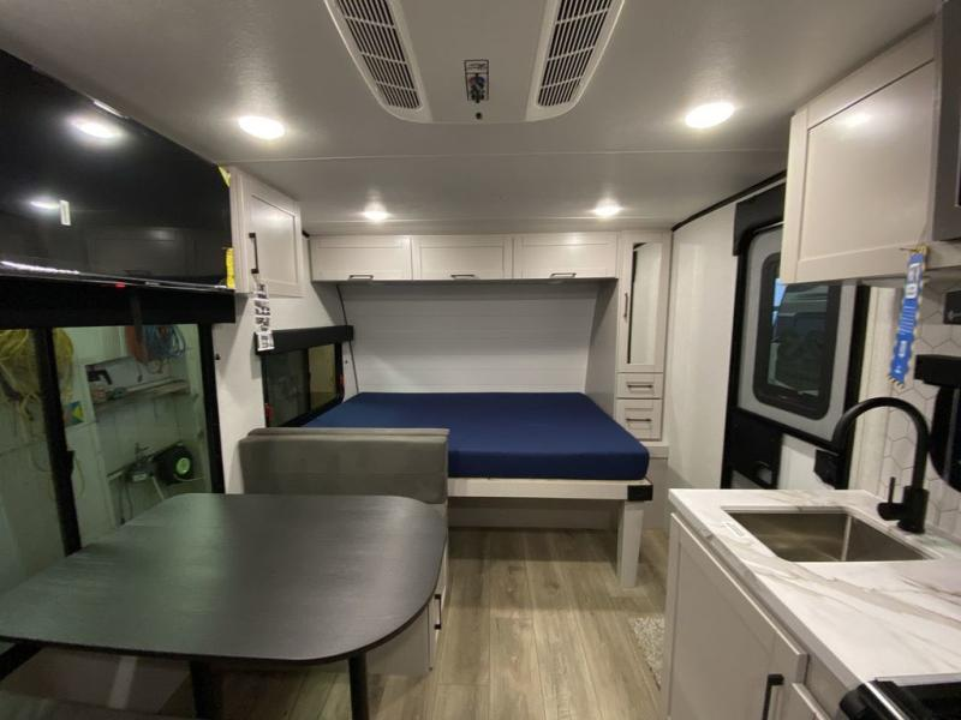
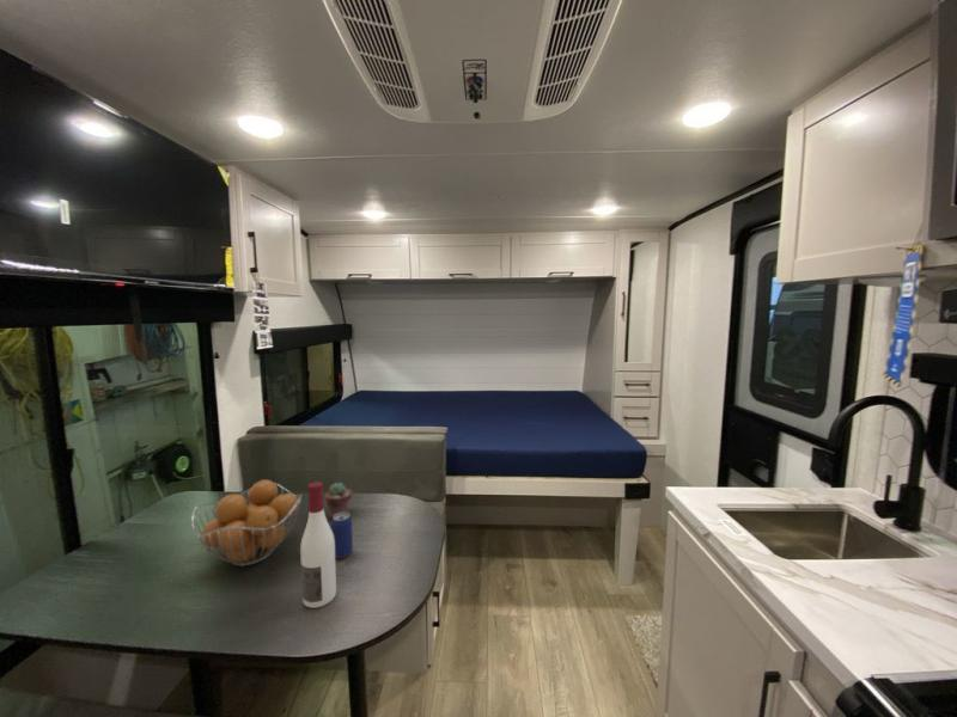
+ potted succulent (339, 498)
+ alcohol (317, 541)
+ beverage can (341, 534)
+ fruit basket (250, 521)
